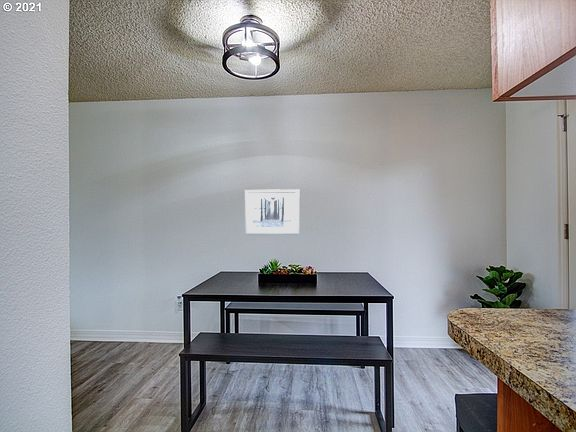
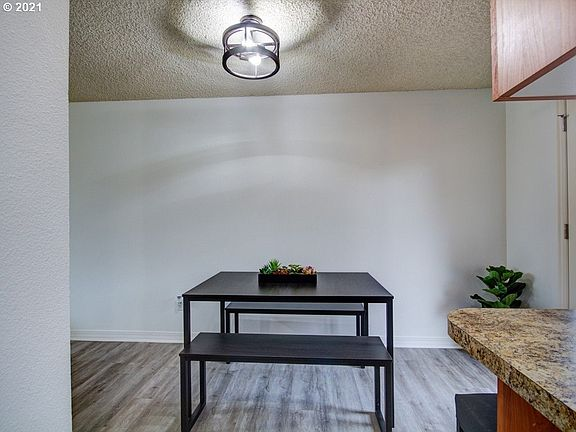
- wall art (272, 212)
